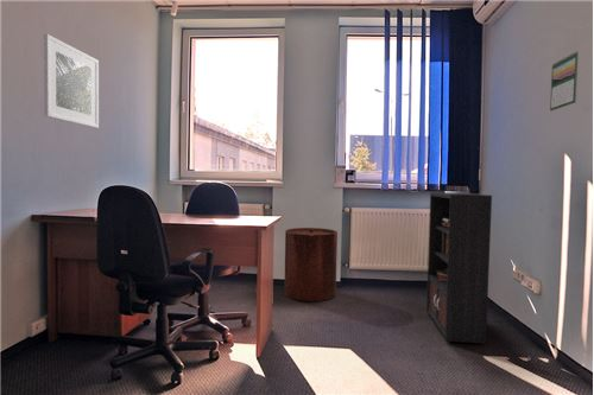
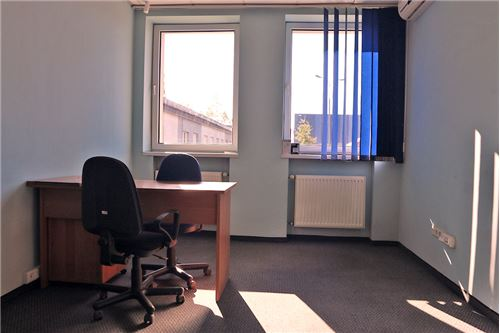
- calendar (563, 82)
- bookcase (473, 263)
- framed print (74, 85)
- trash can (310, 262)
